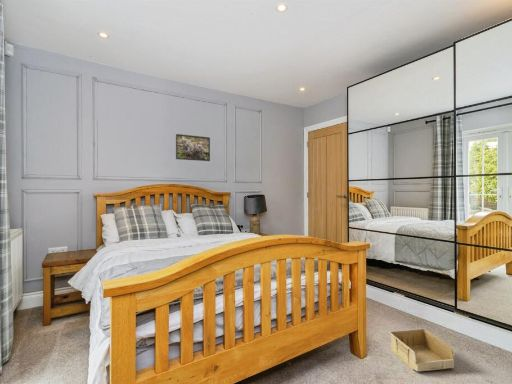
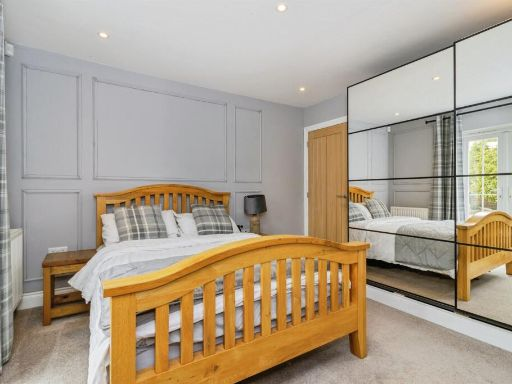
- storage bin (420, 349)
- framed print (193, 148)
